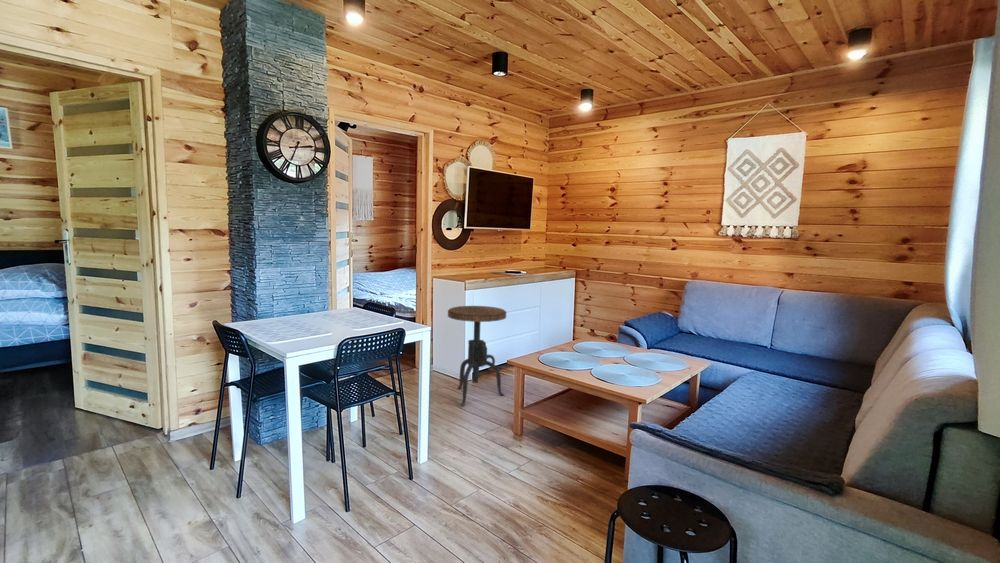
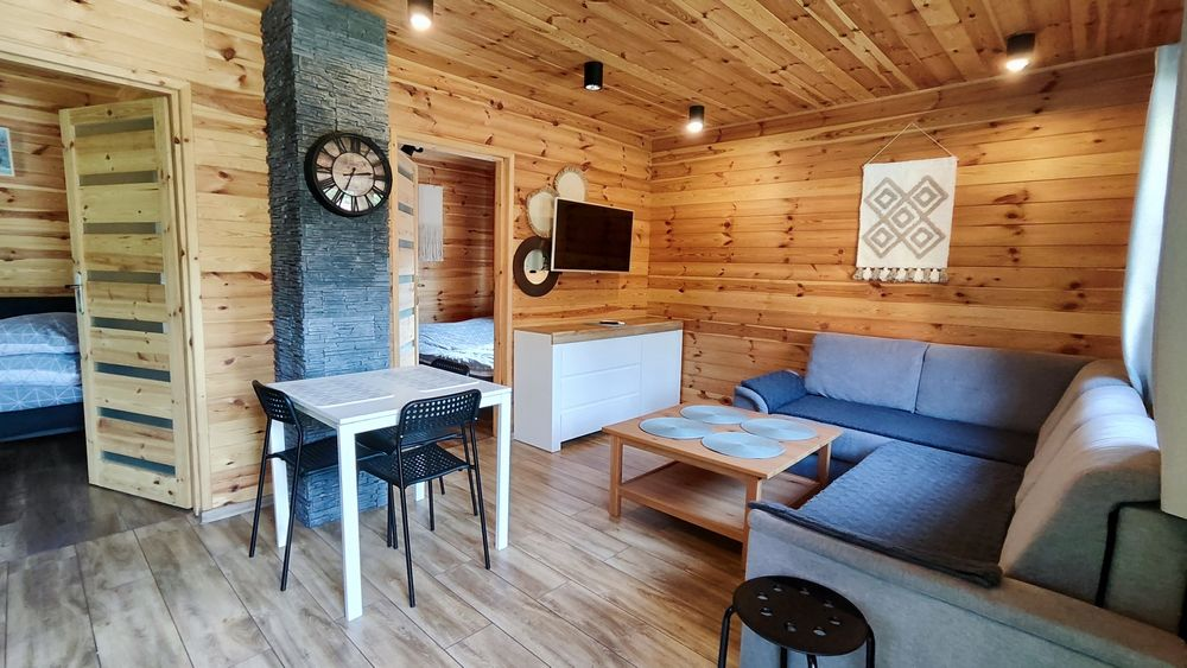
- side table (475, 353)
